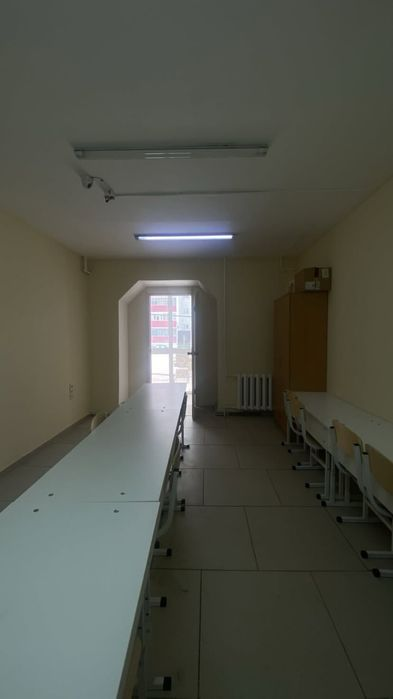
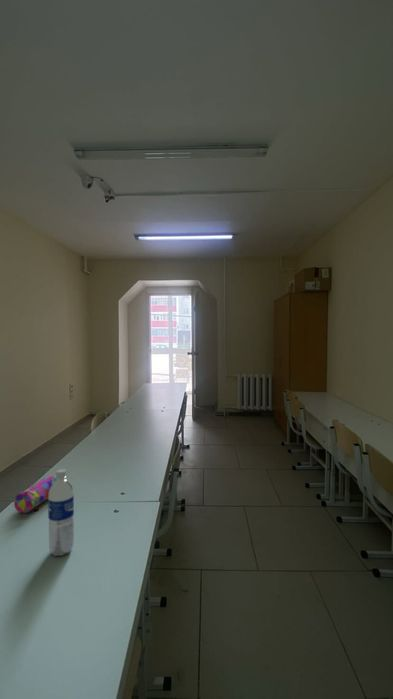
+ water bottle (61, 511)
+ pencil case (38, 492)
